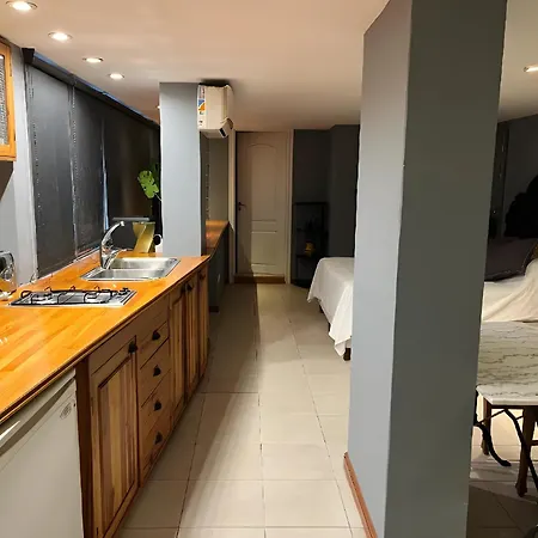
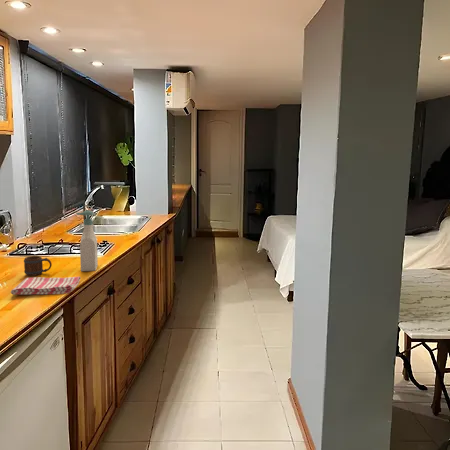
+ dish towel (47, 284)
+ soap bottle (86, 239)
+ mug (38, 265)
